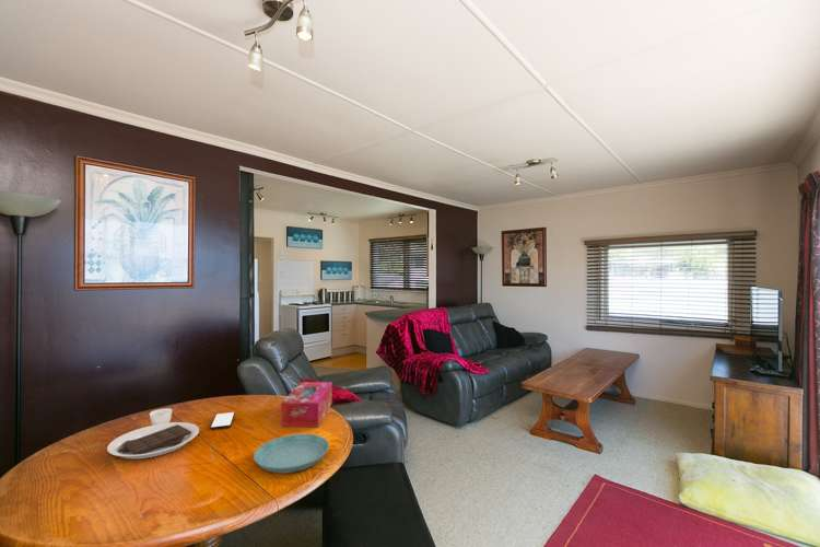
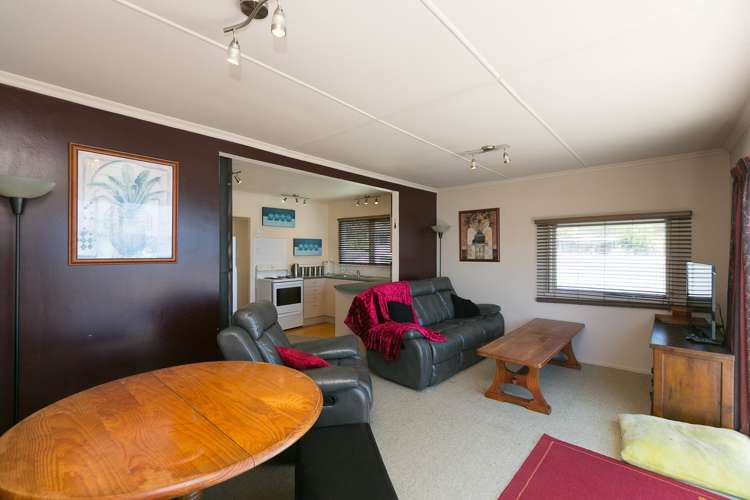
- tissue box (308, 403)
- placemat (180, 426)
- saucer (292, 453)
